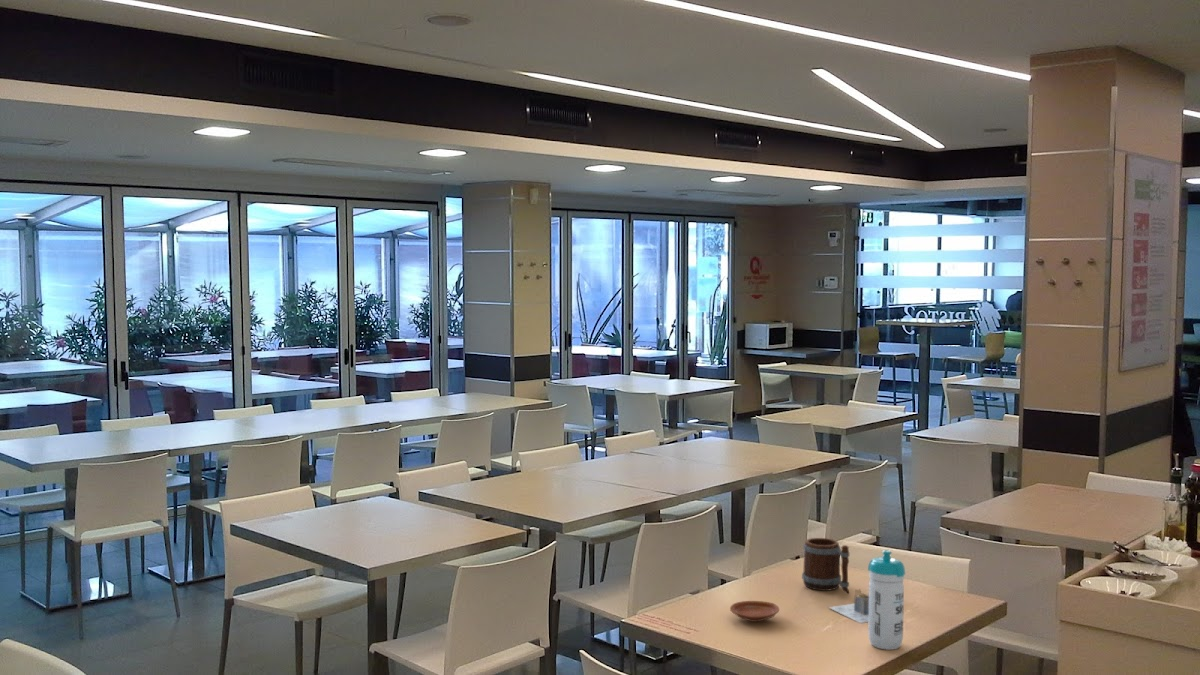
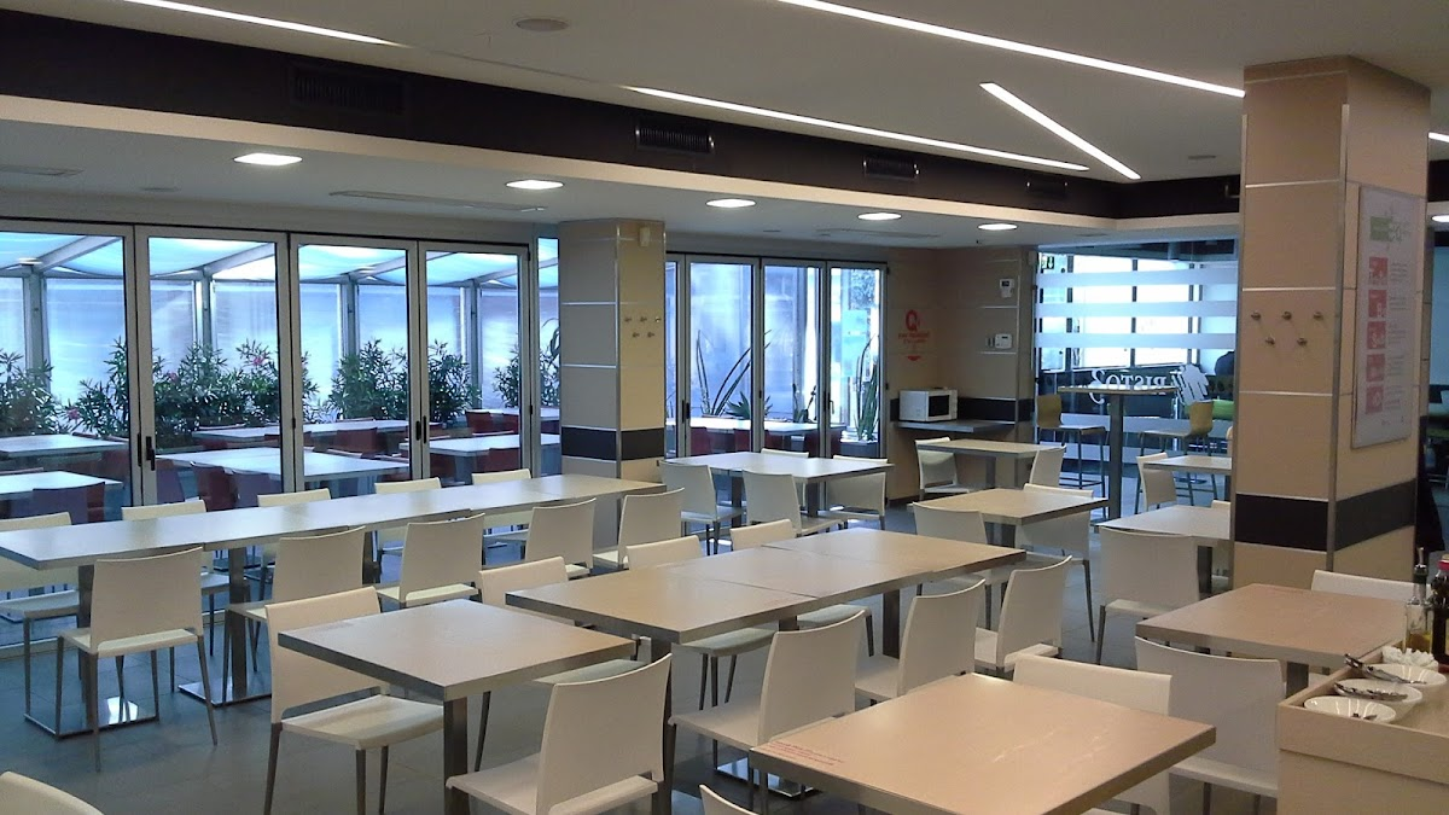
- water bottle (886, 597)
- napkin holder (863, 601)
- mug (827, 564)
- plate (754, 612)
